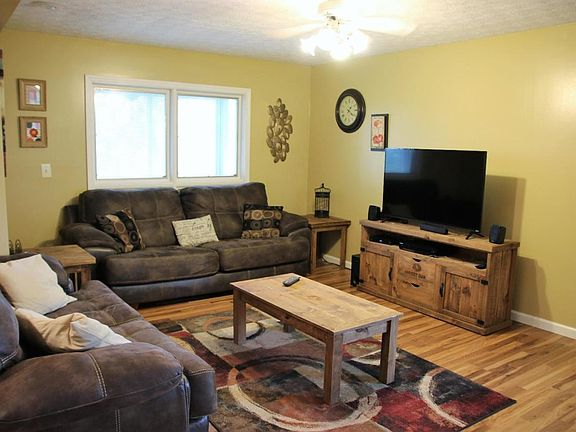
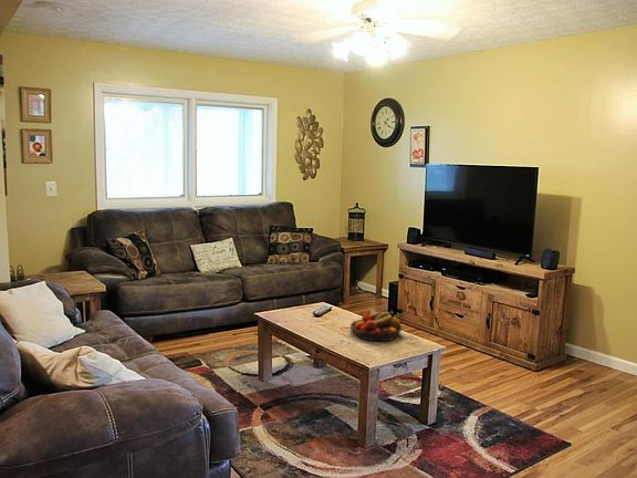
+ fruit bowl (375, 323)
